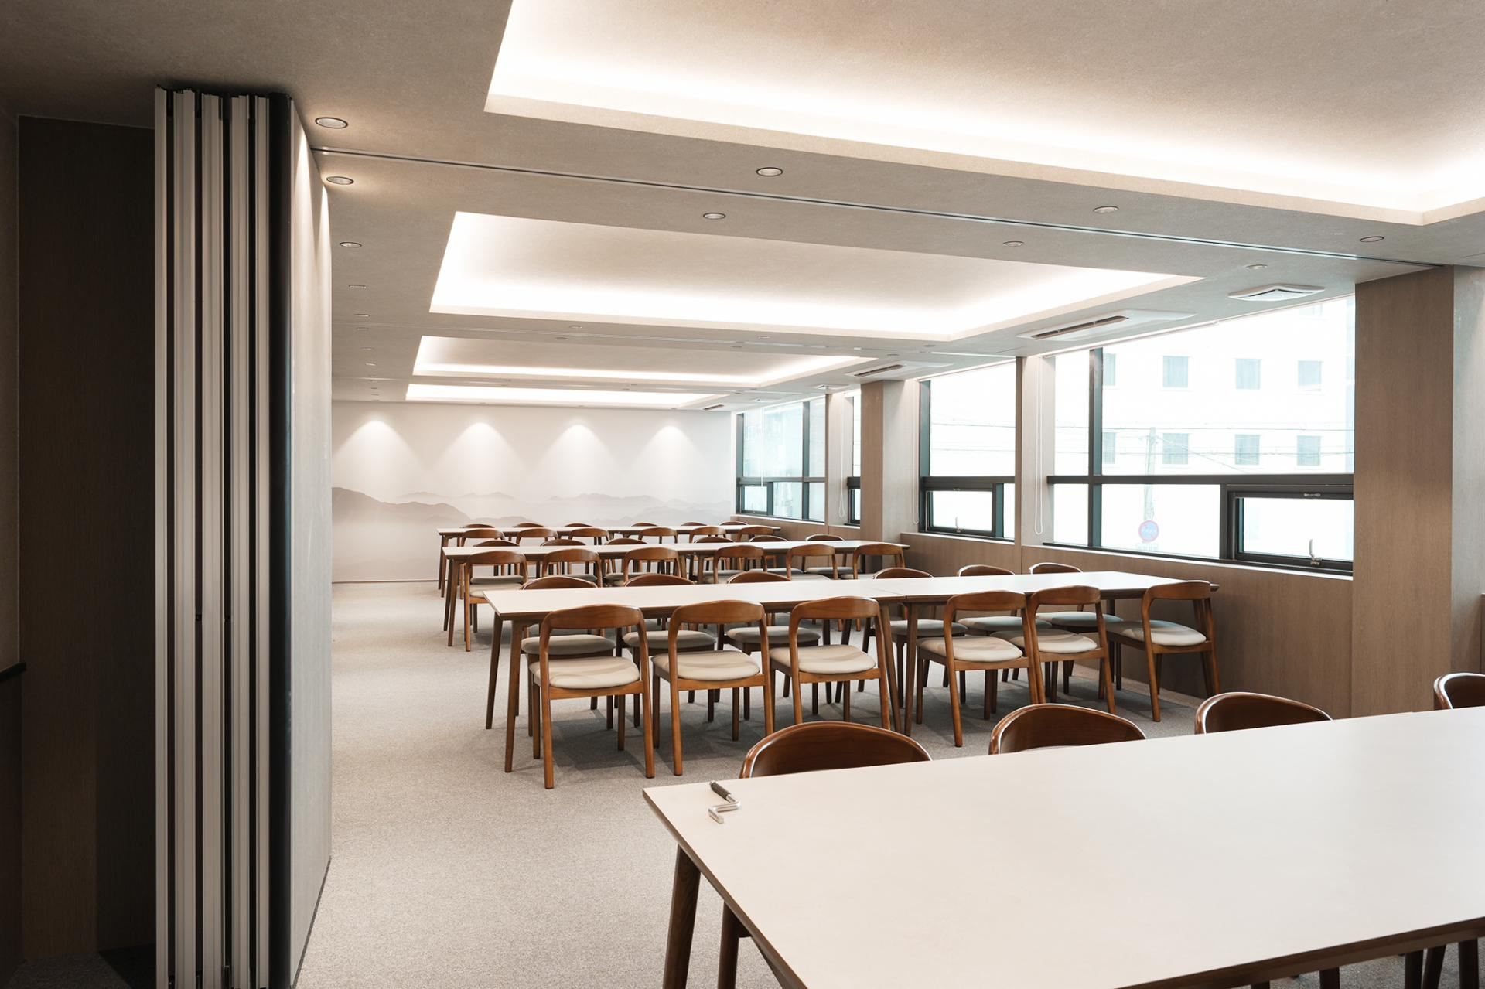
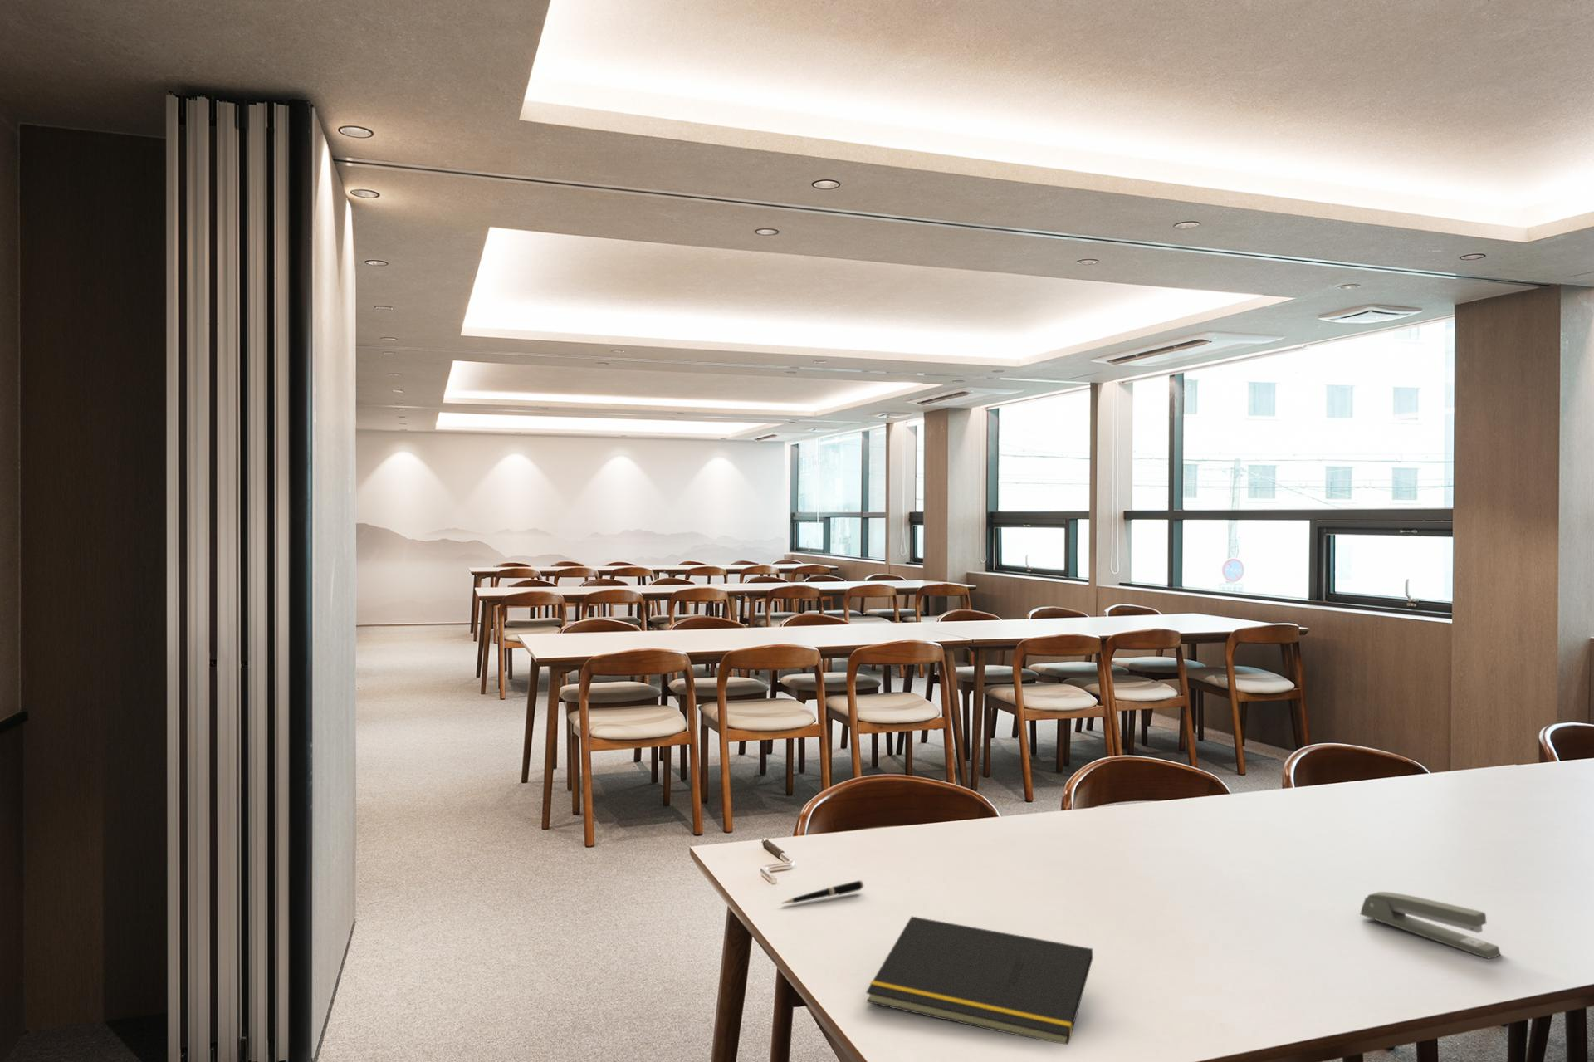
+ stapler (1427, 916)
+ notepad (981, 974)
+ pen (822, 891)
